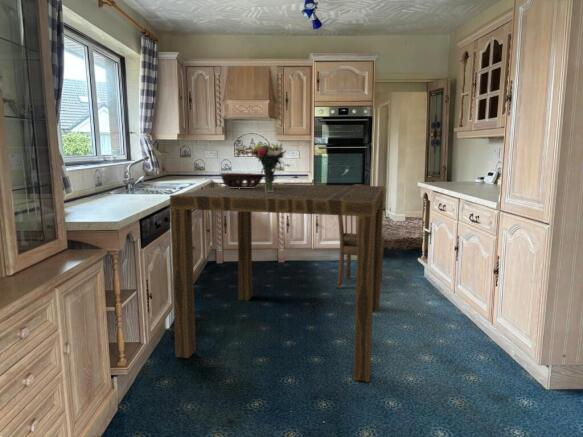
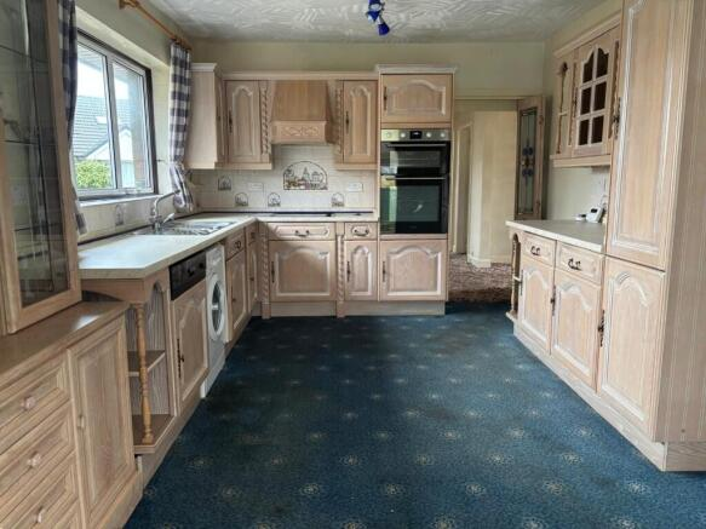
- decorative bowl (242, 180)
- bouquet (270, 167)
- dining chair (357, 234)
- dining table (251, 261)
